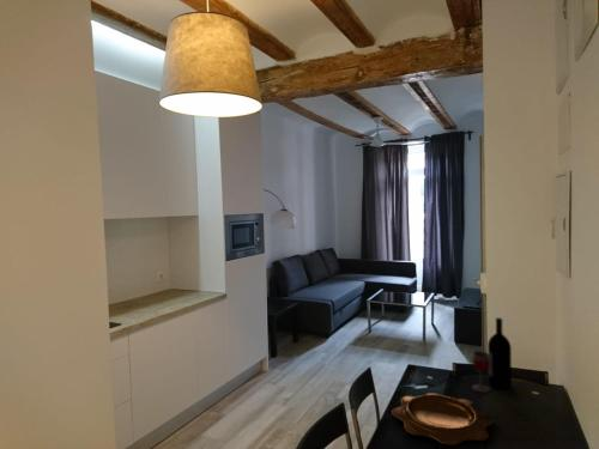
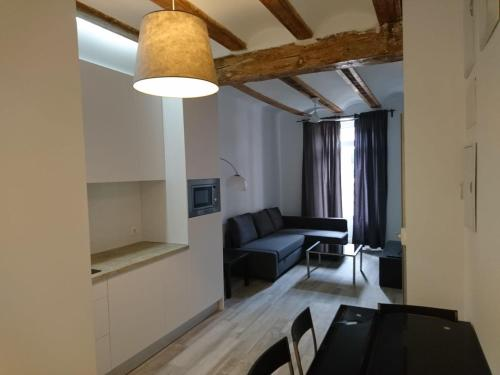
- decorative bowl (441, 414)
- wine bottle (491, 353)
